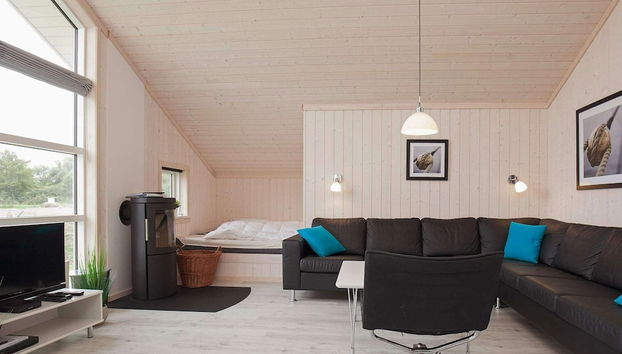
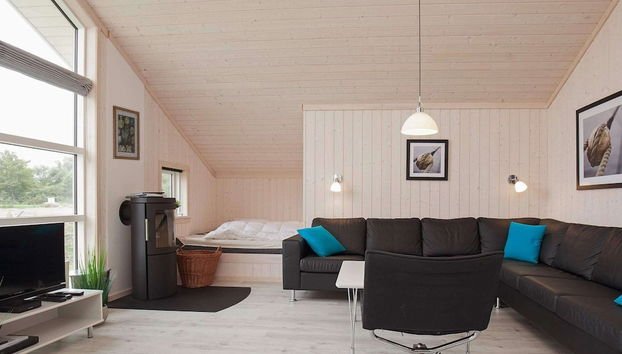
+ wall art (126, 134)
